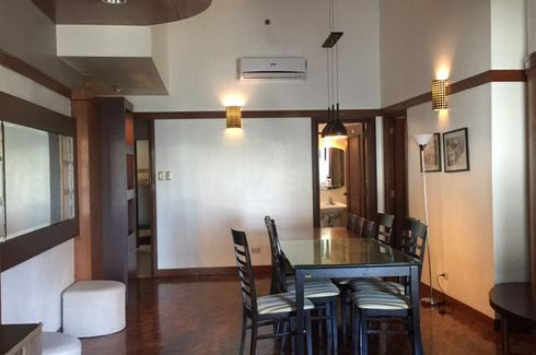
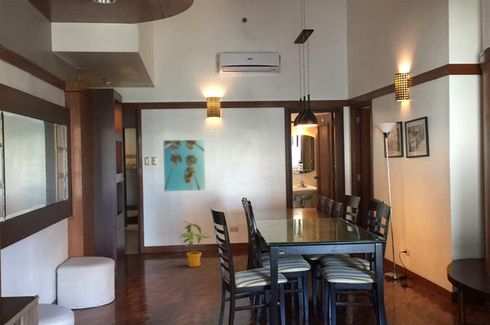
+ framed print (184, 165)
+ house plant (198, 242)
